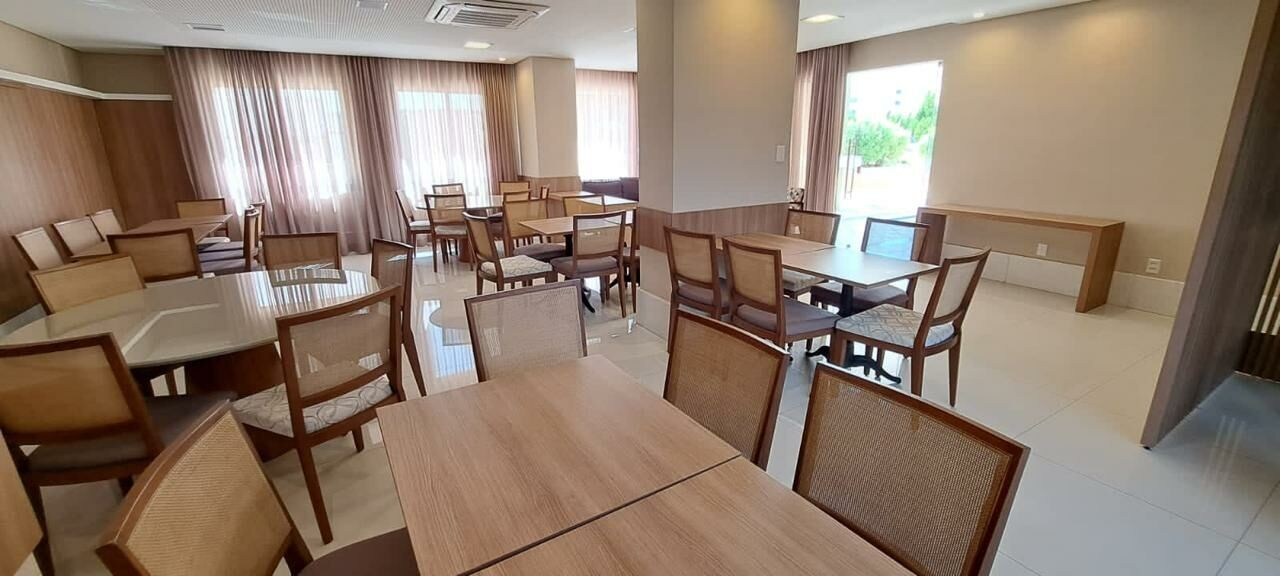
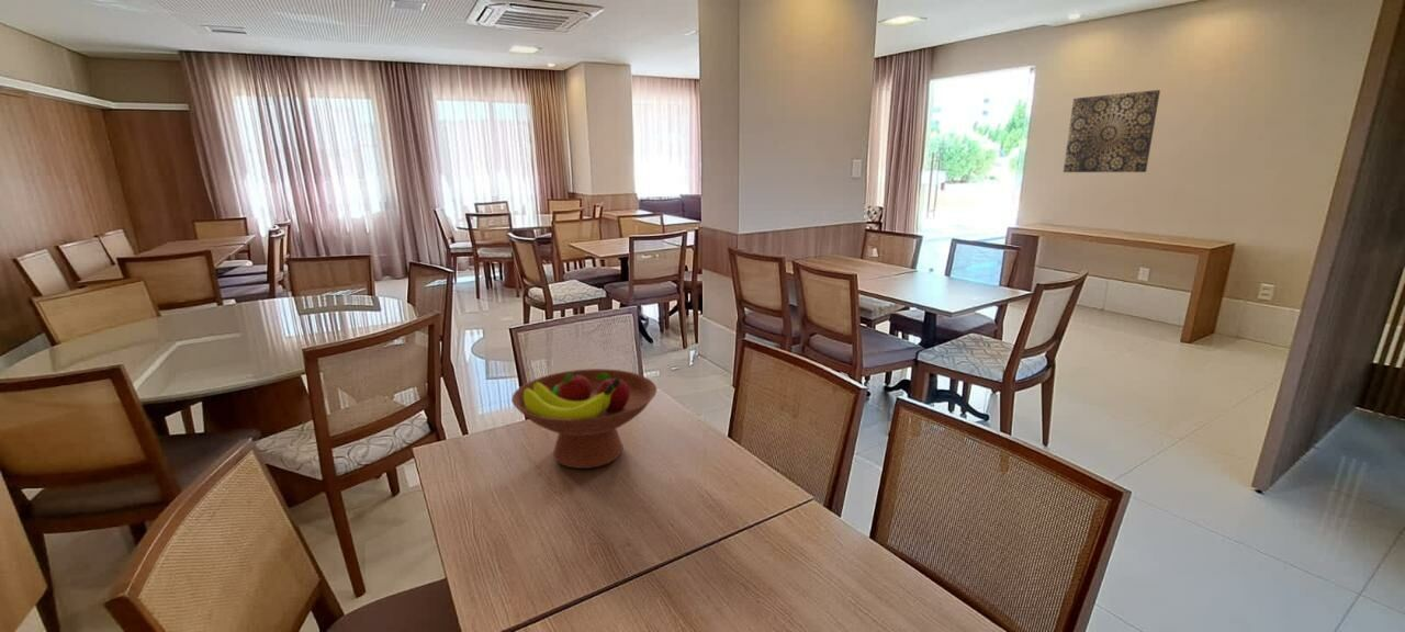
+ wall art (1108, 134)
+ fruit bowl (586, 410)
